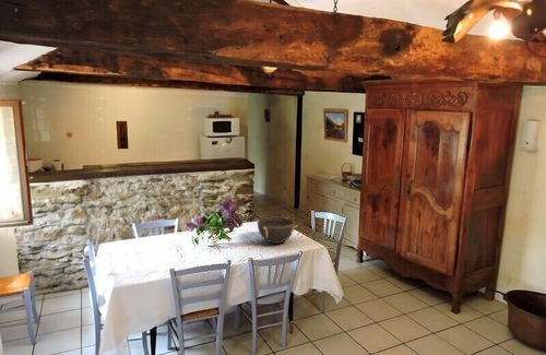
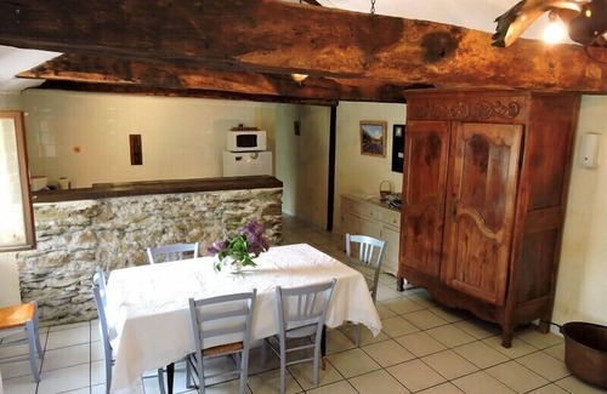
- bowl (275, 232)
